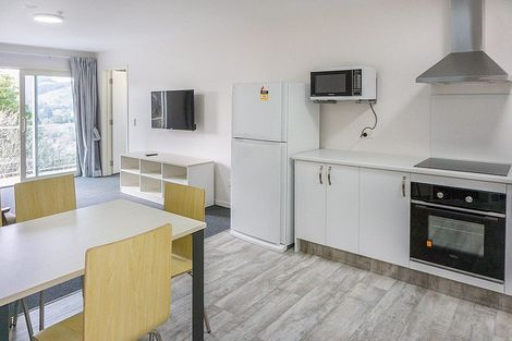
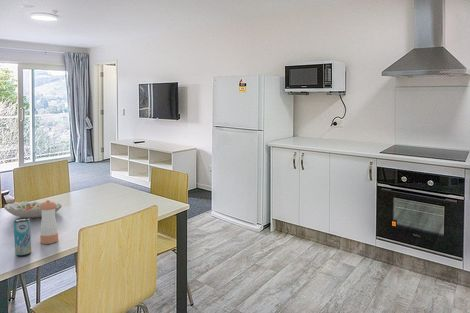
+ pepper shaker (48, 220)
+ beverage can (22, 237)
+ decorative bowl (34, 209)
